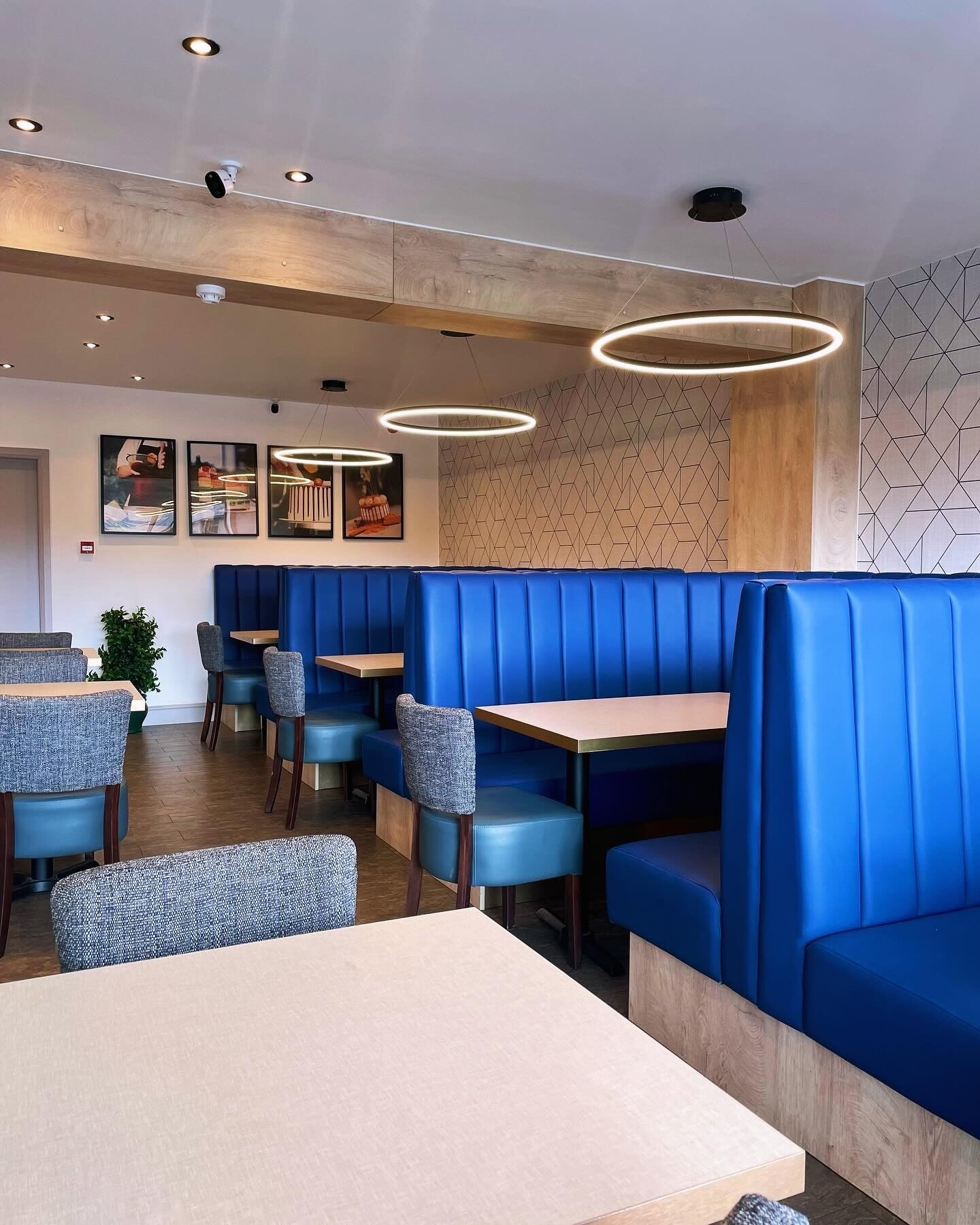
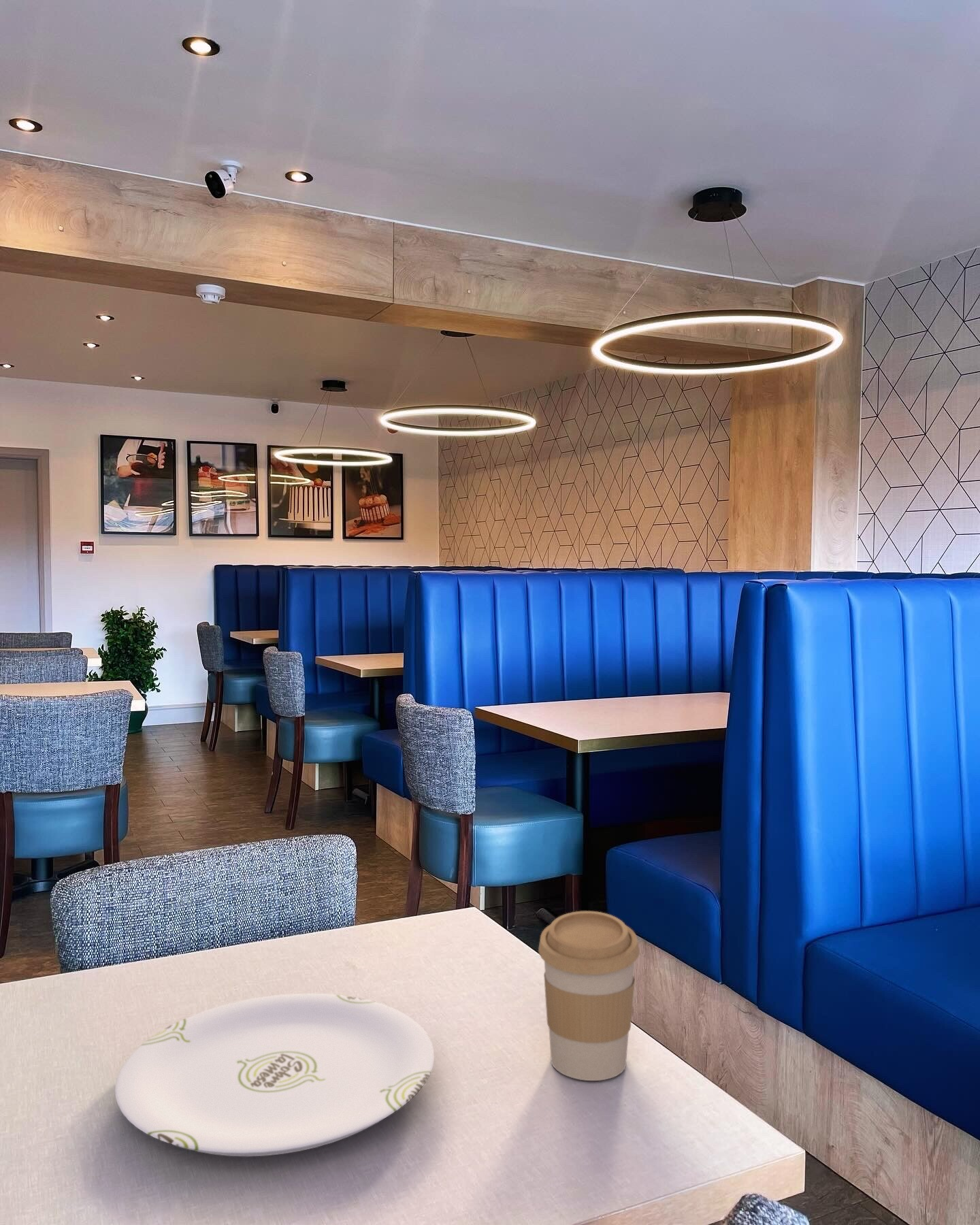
+ plate (280, 1071)
+ coffee cup (588, 992)
